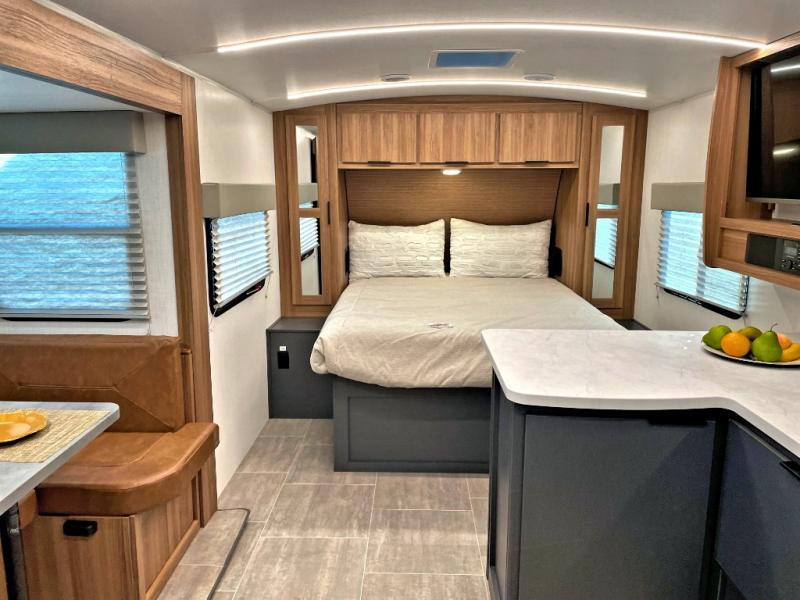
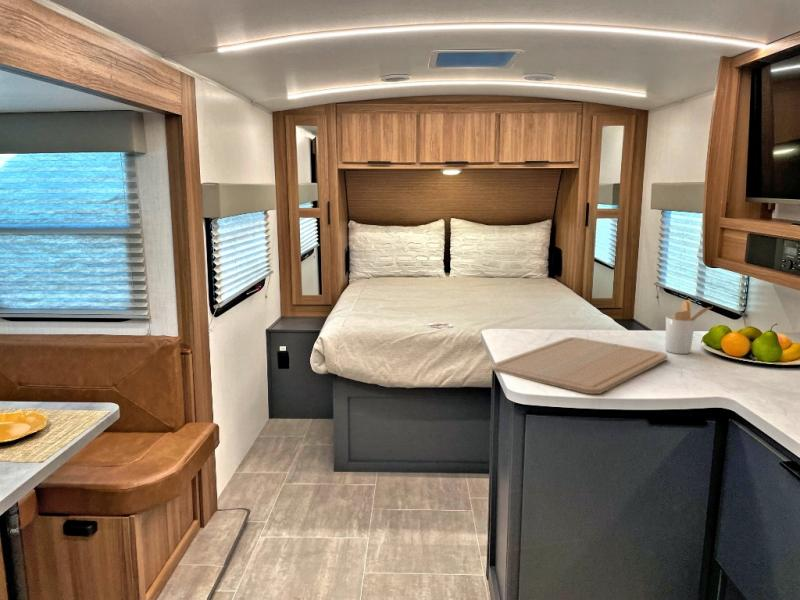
+ chopping board (581, 361)
+ utensil holder (687, 327)
